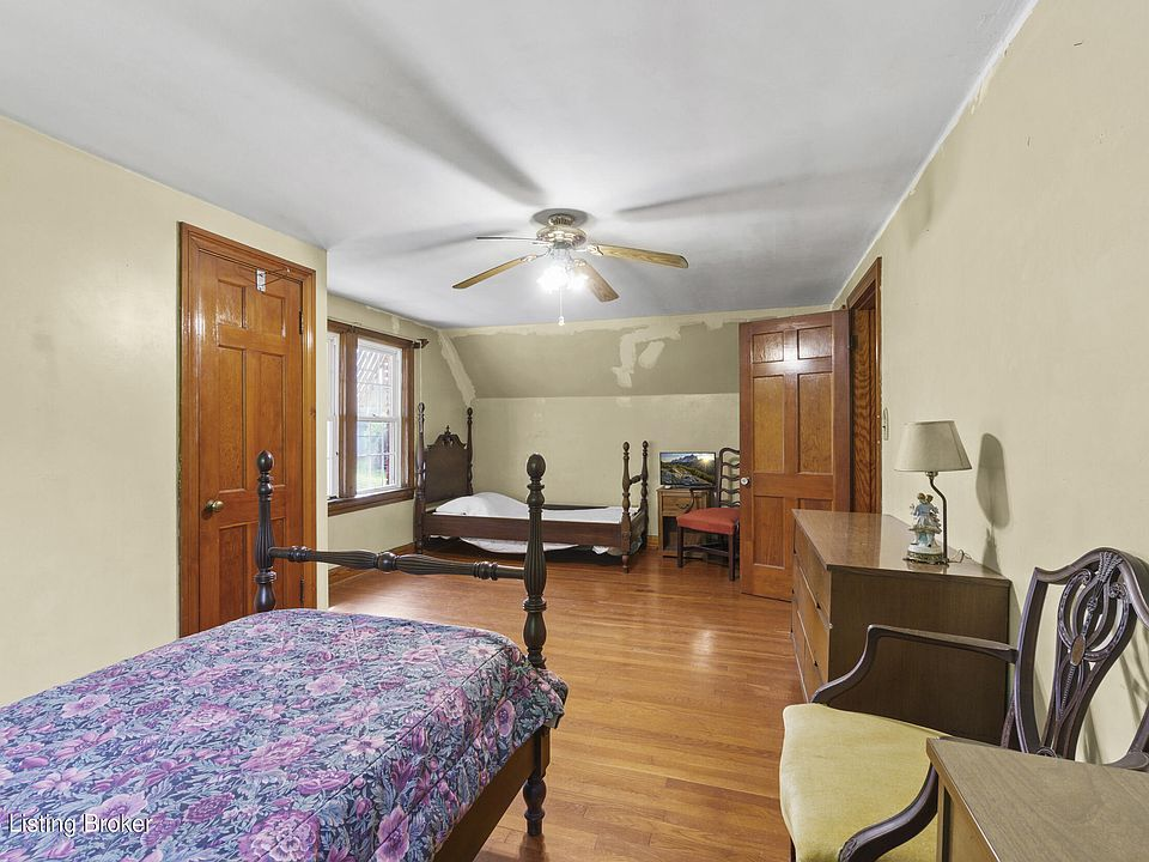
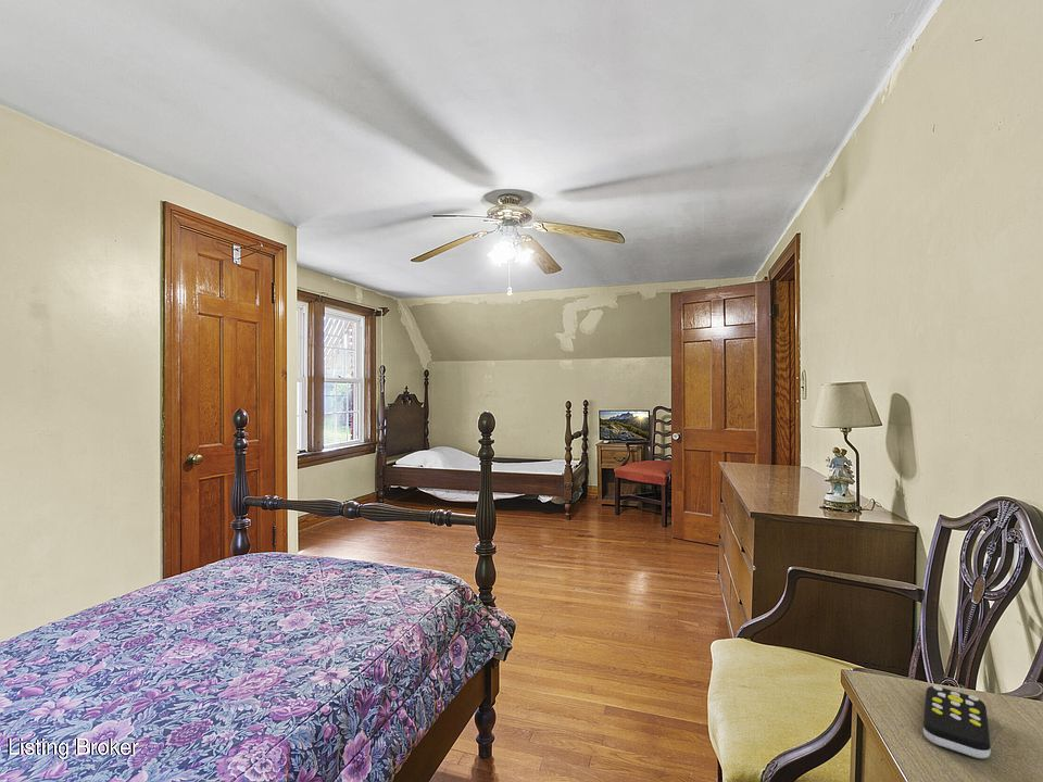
+ remote control (955, 718)
